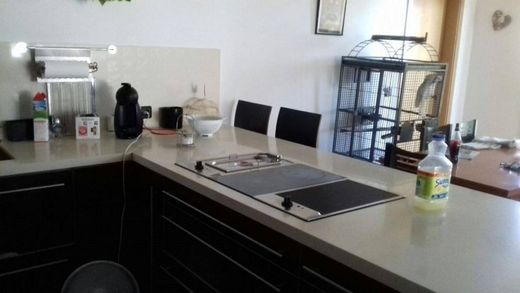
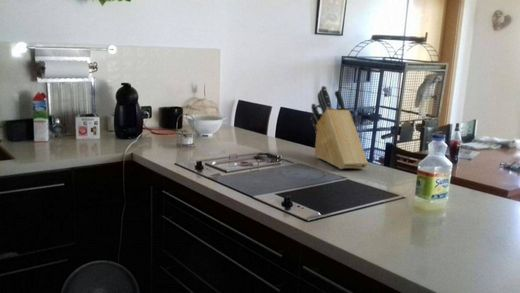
+ knife block (337, 125)
